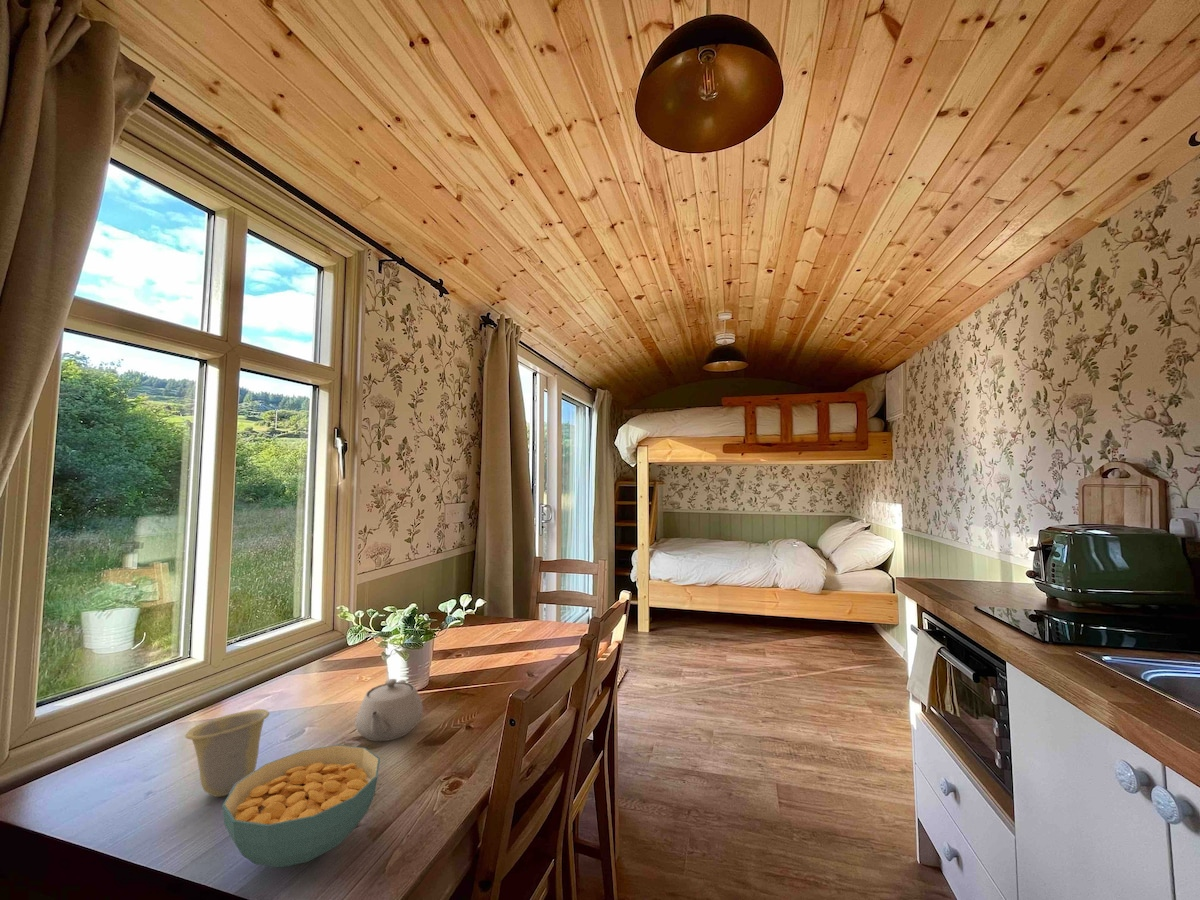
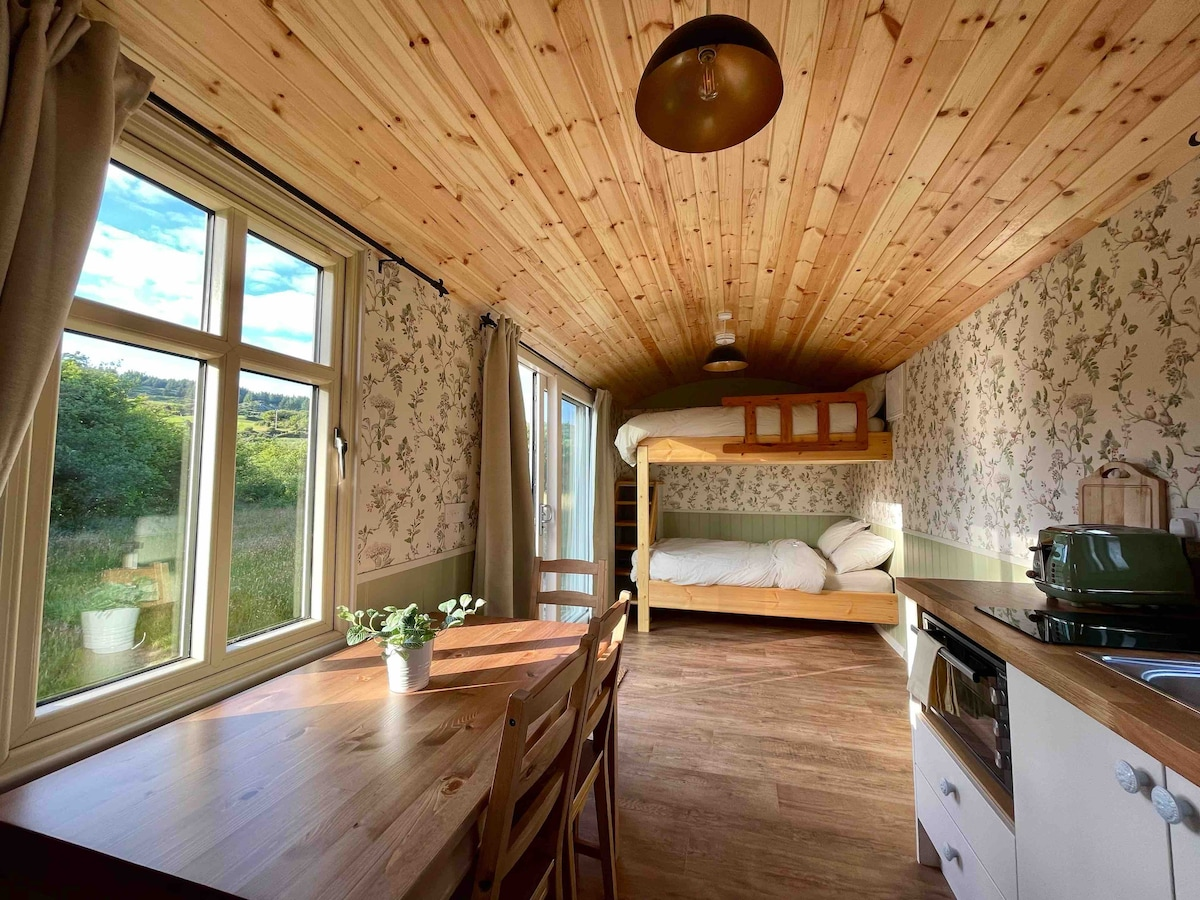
- cup (227, 752)
- teapot (389, 707)
- cereal bowl (305, 814)
